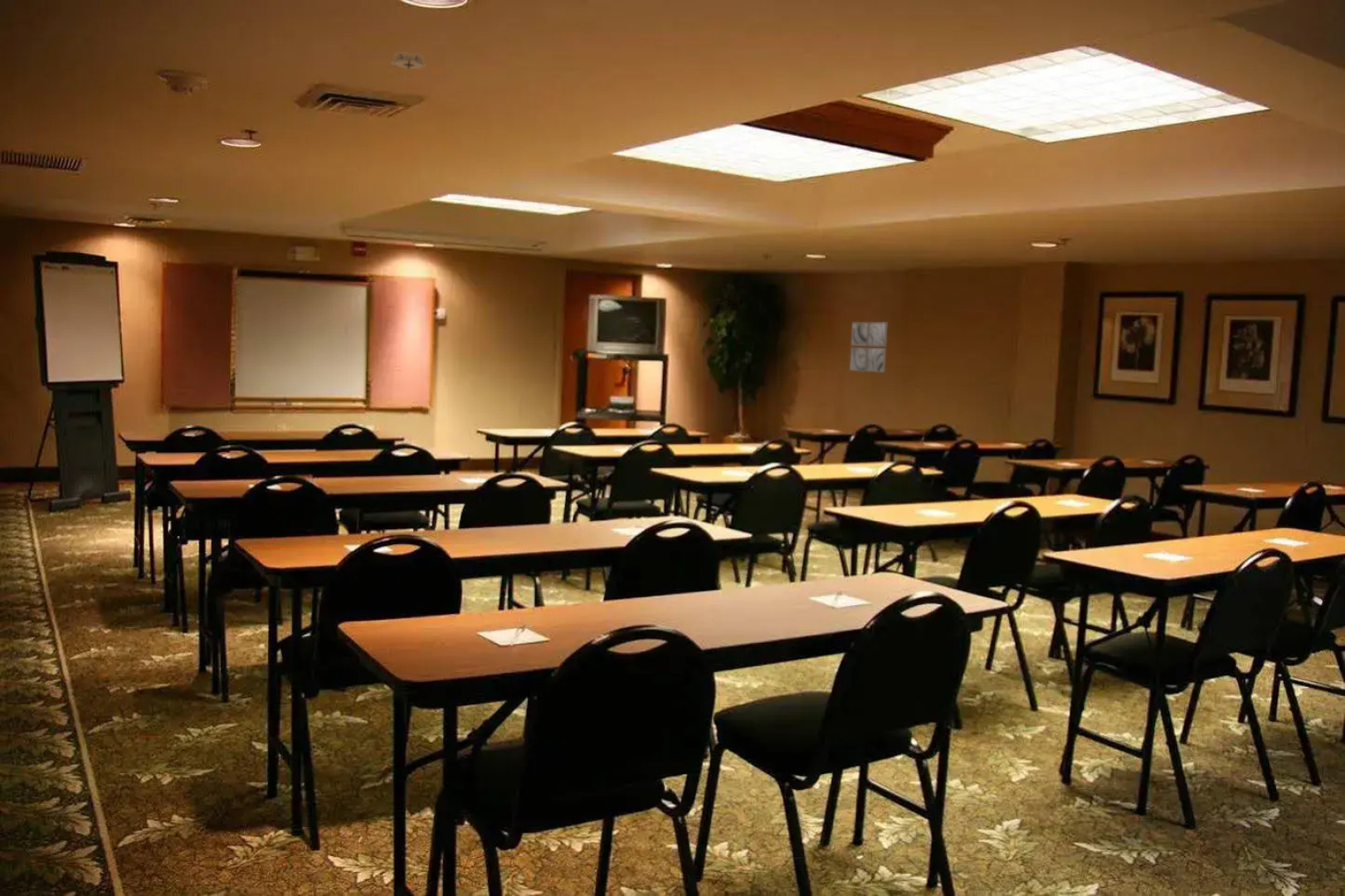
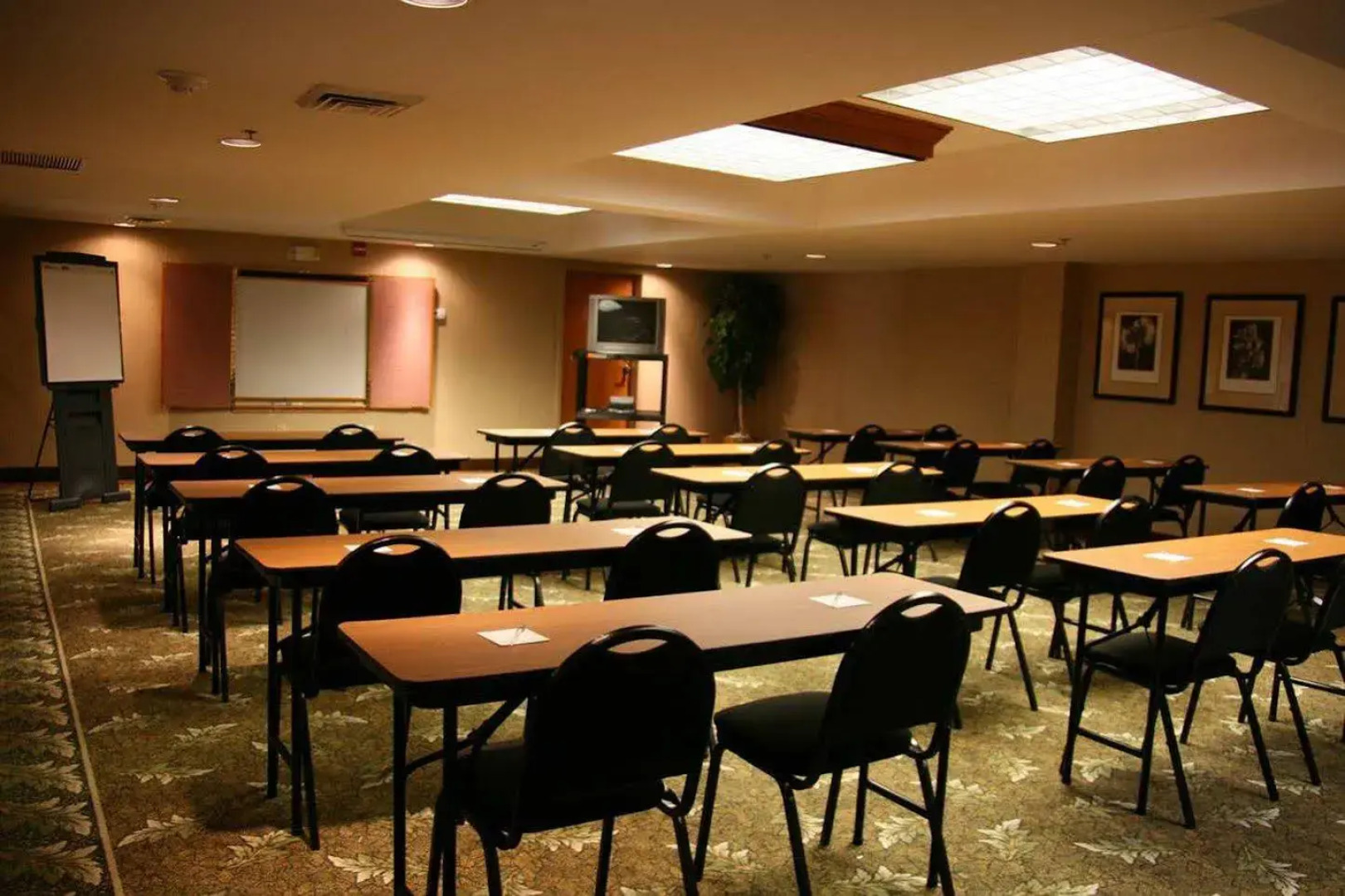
- smoke detector (407, 61)
- wall art (868, 348)
